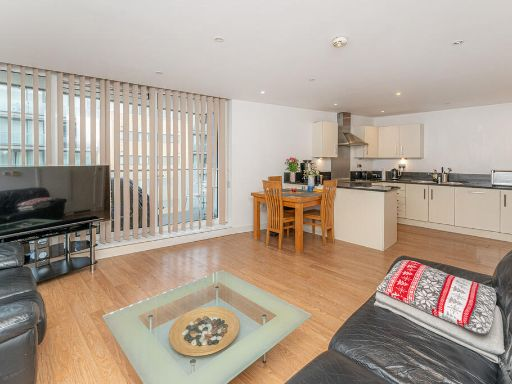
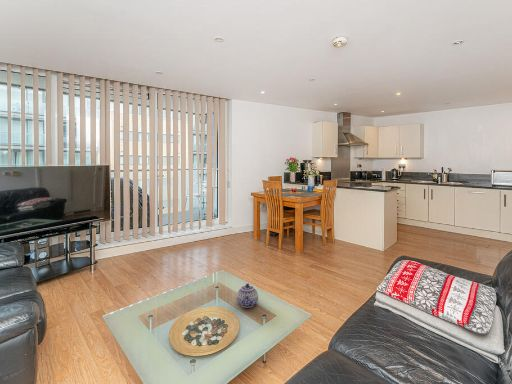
+ teapot (247, 294)
